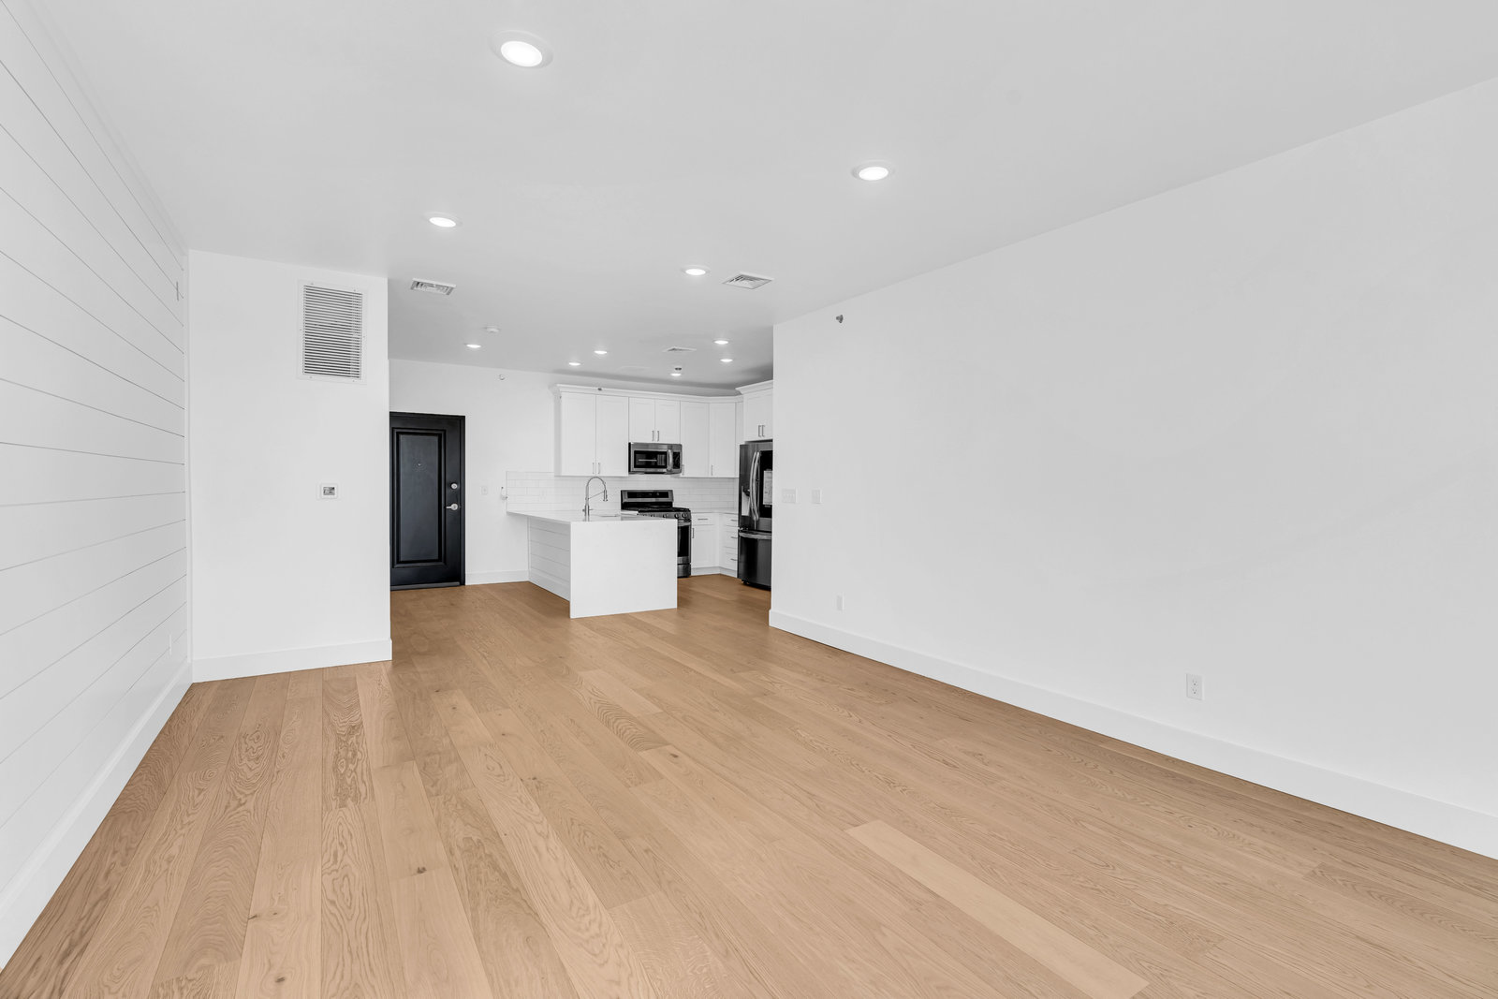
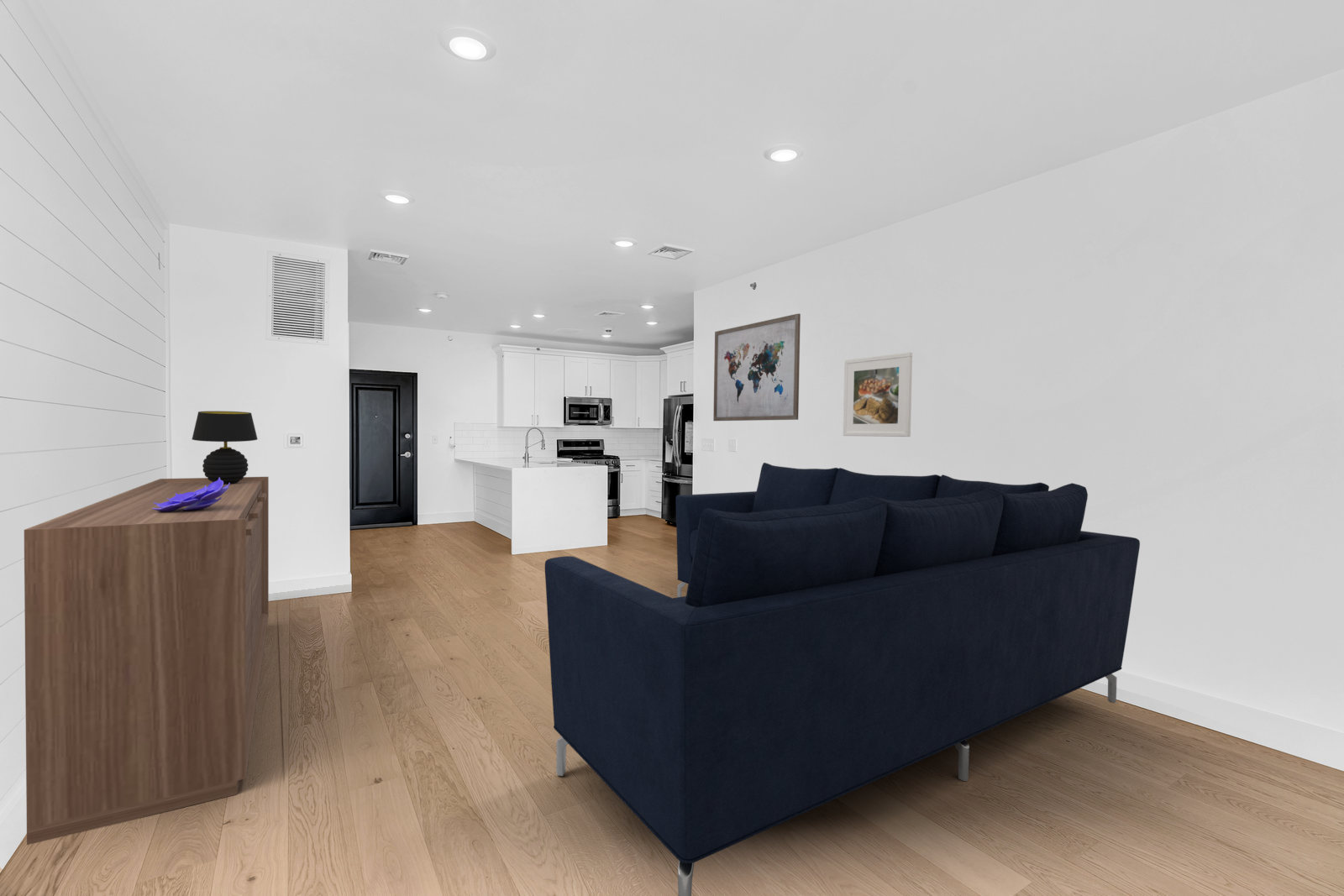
+ sofa (747, 571)
+ decorative bowl (193, 493)
+ table lamp (225, 448)
+ wall art (753, 372)
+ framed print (875, 396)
+ sideboard (192, 594)
